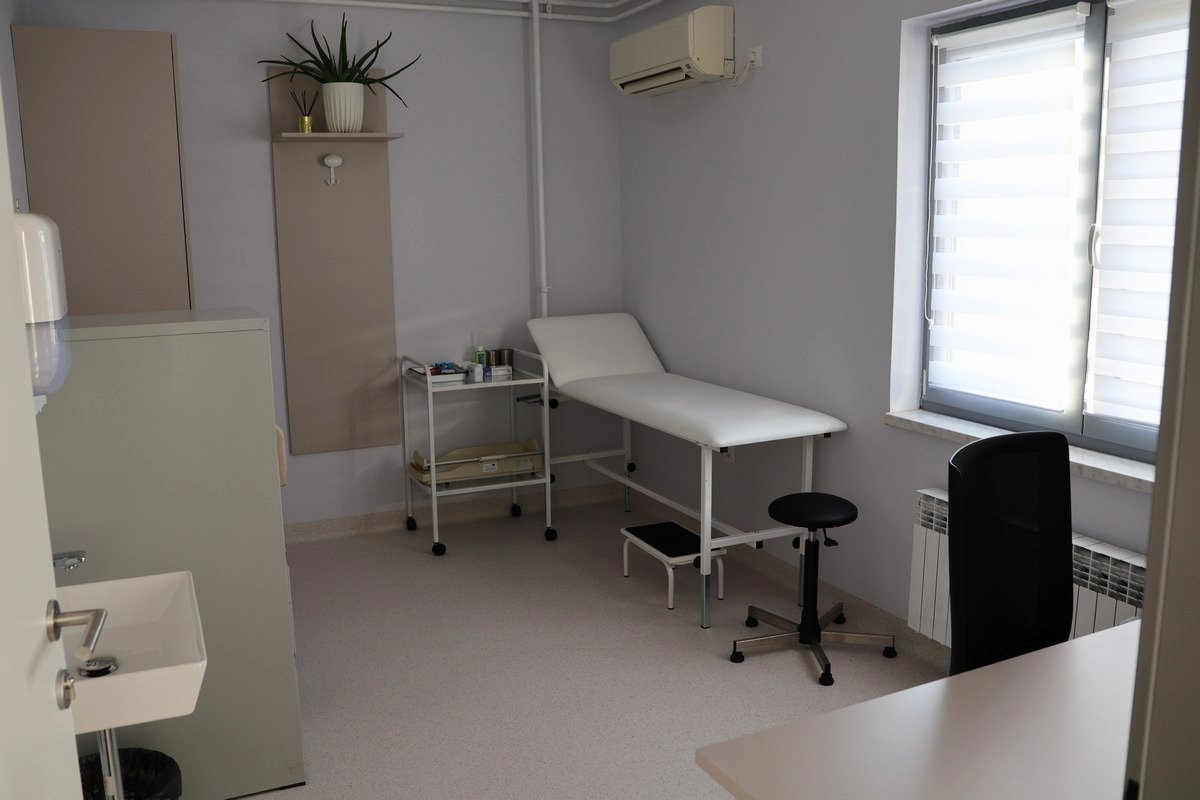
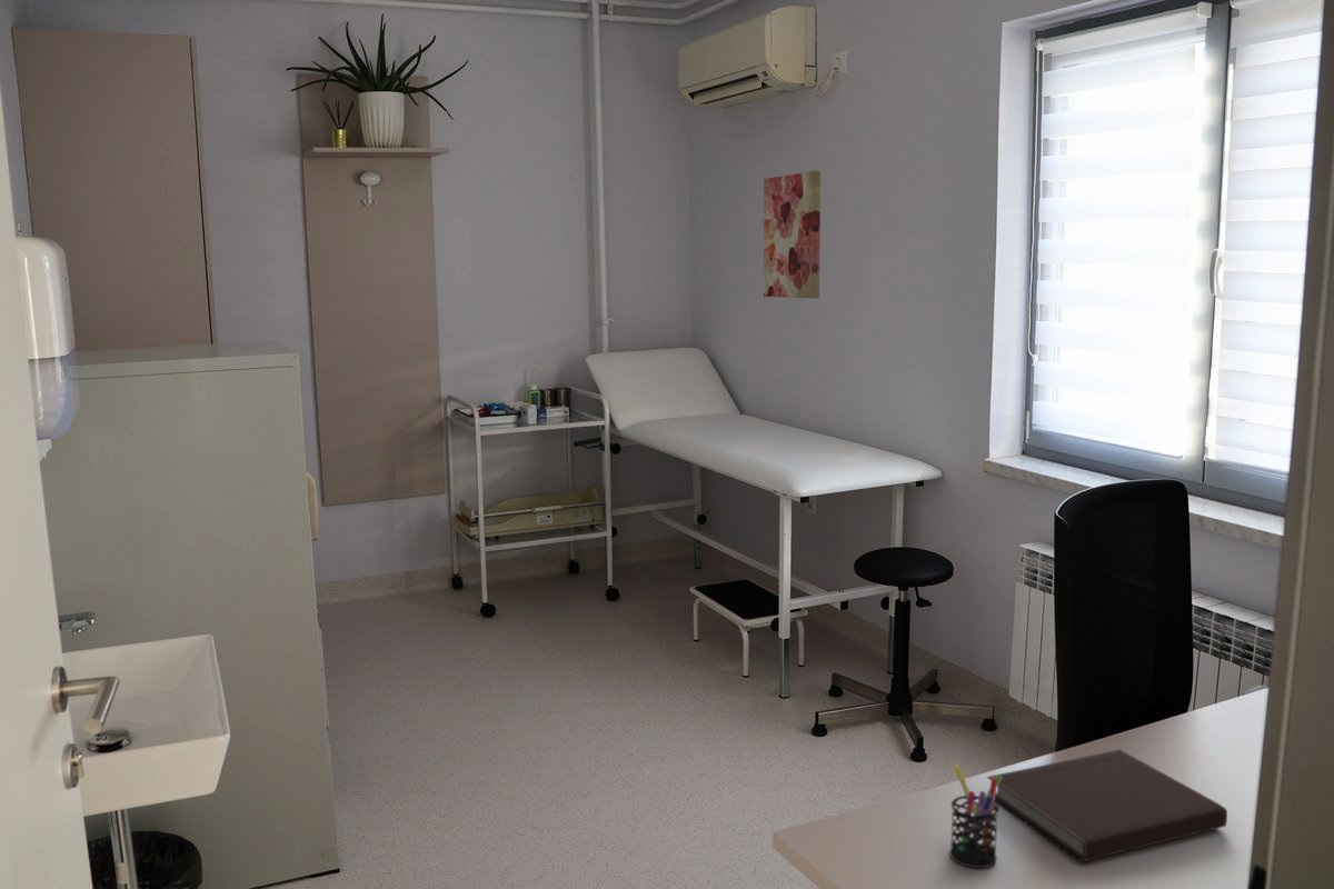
+ pen holder (979, 812)
+ notebook (1103, 801)
+ wall art (790, 237)
